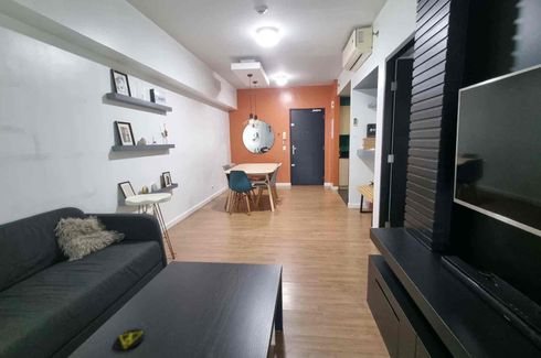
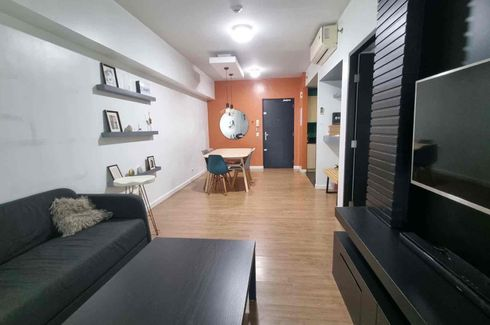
- coaster (129, 338)
